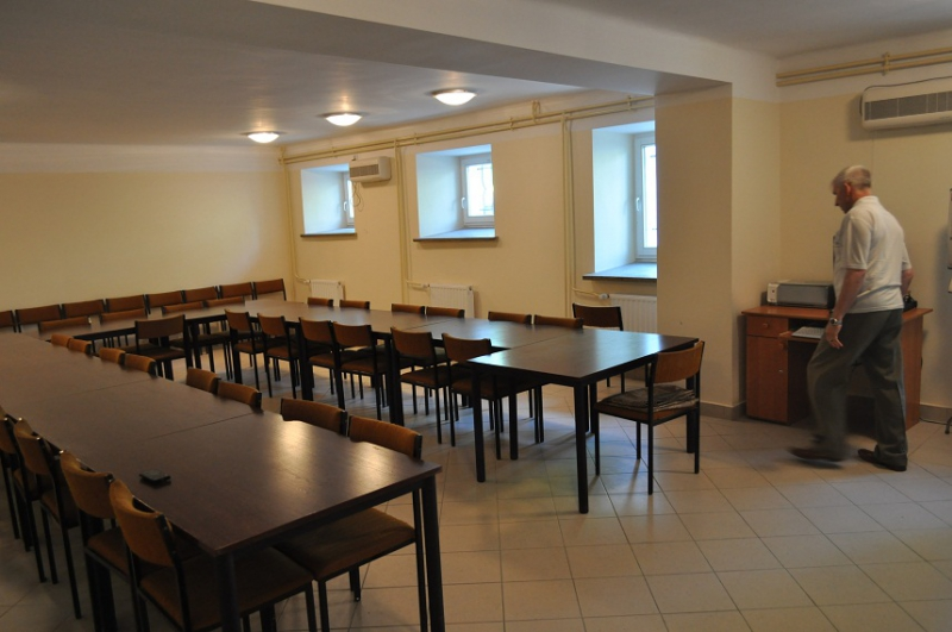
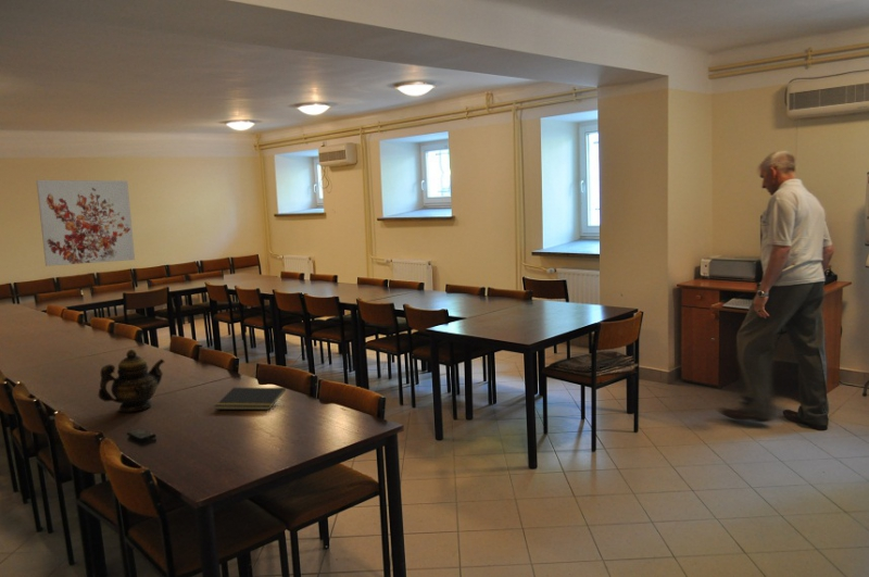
+ wall art (88, 222)
+ teapot (131, 378)
+ notepad (251, 398)
